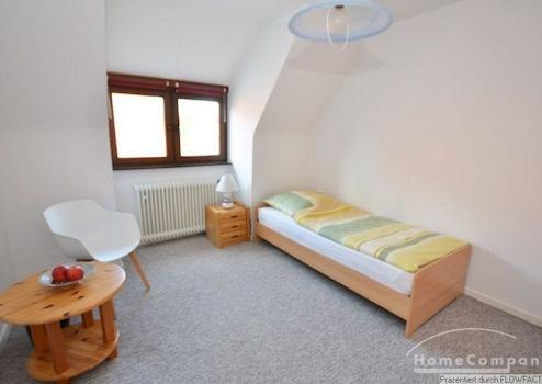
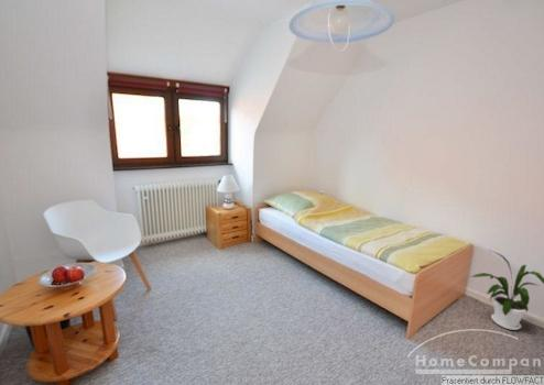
+ house plant (508, 290)
